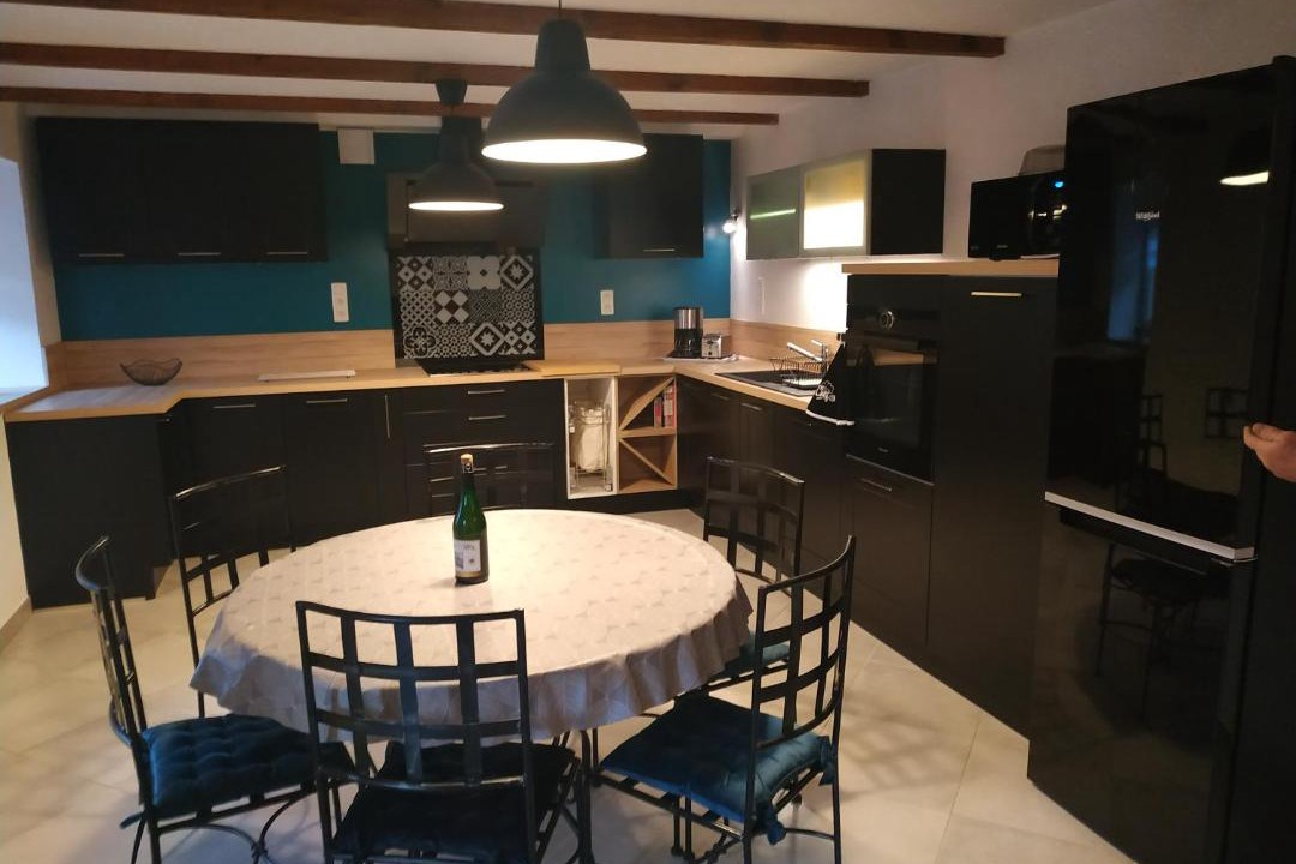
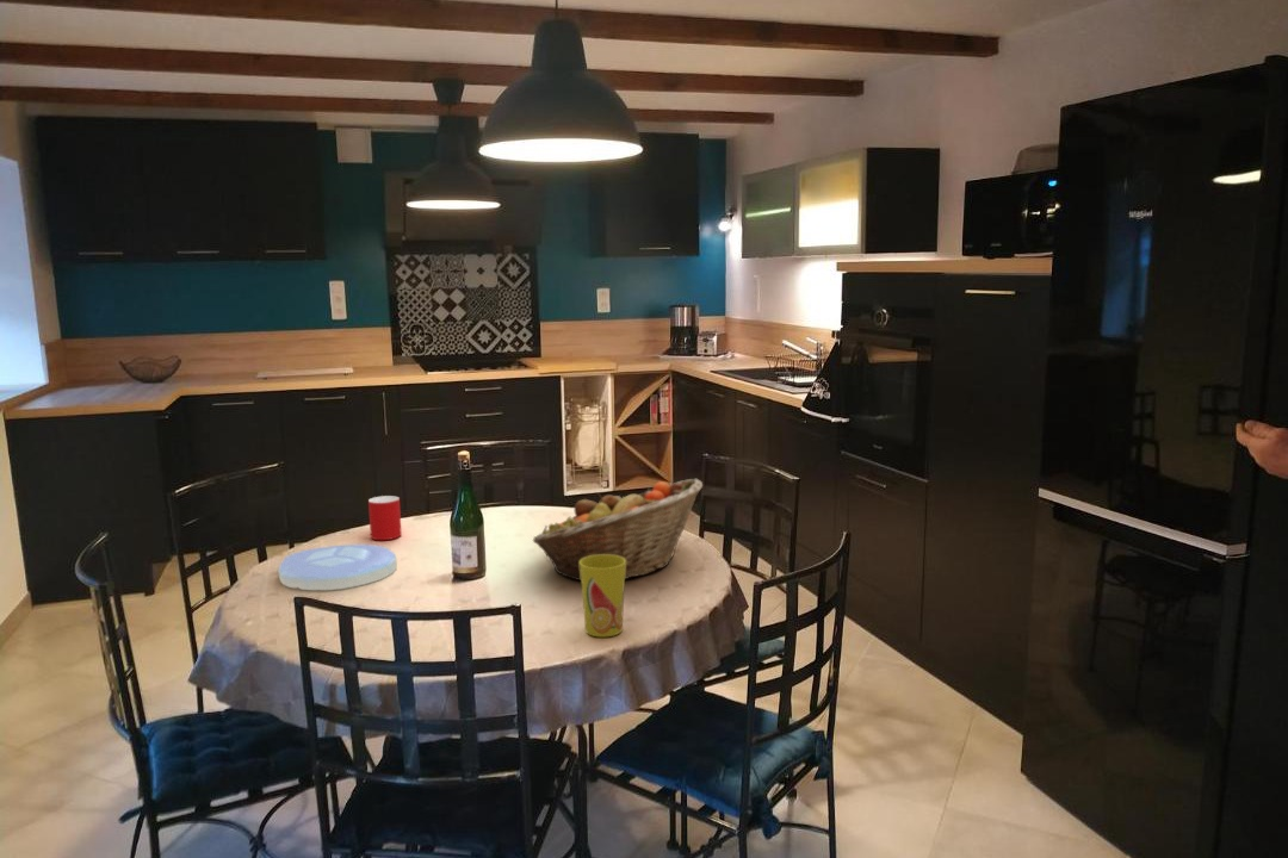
+ plate (338, 562)
+ cup (382, 516)
+ fruit basket (620, 523)
+ cup (602, 596)
